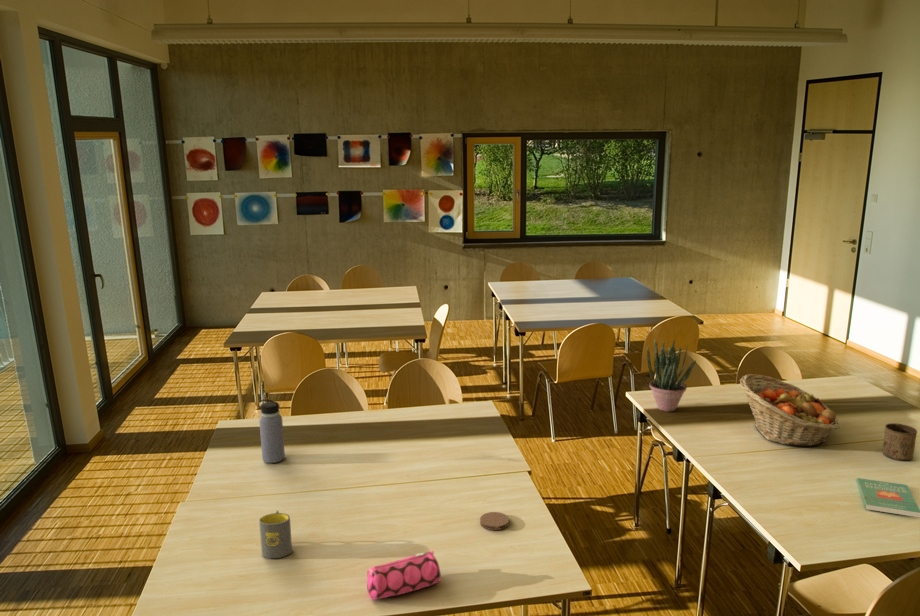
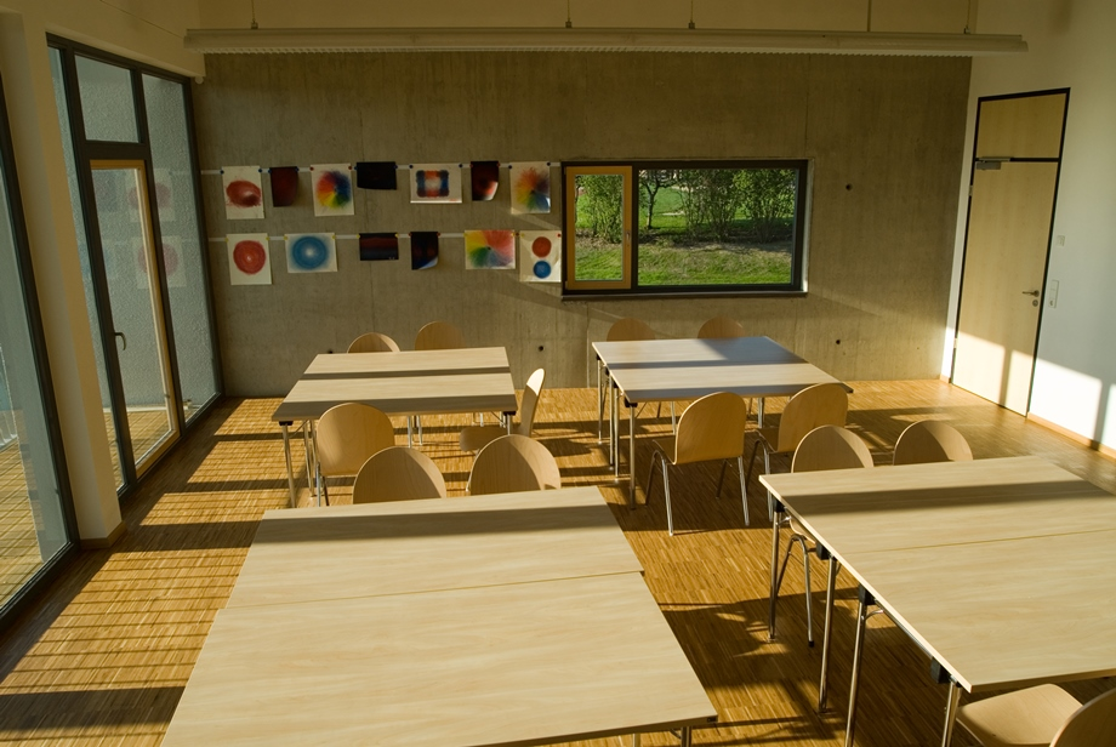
- cup (899, 442)
- potted plant (669, 374)
- fruit basket (787, 408)
- water bottle (271, 428)
- book (886, 496)
- mug (276, 533)
- coaster (494, 520)
- pencil case (402, 573)
